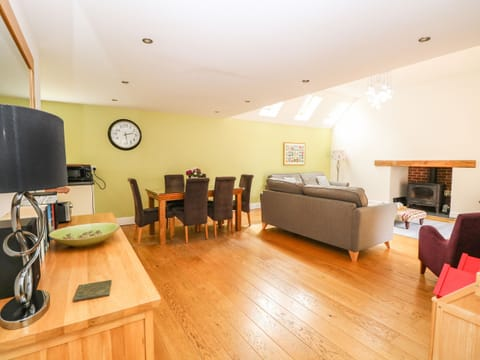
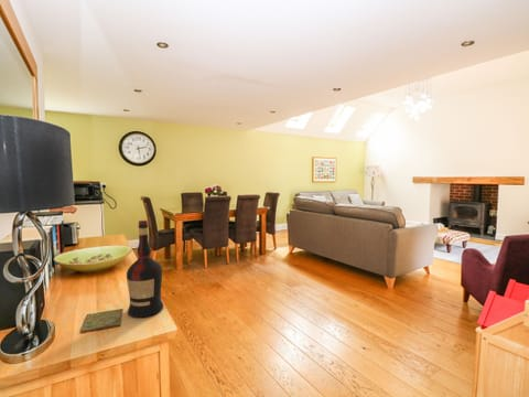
+ liquor (144, 266)
